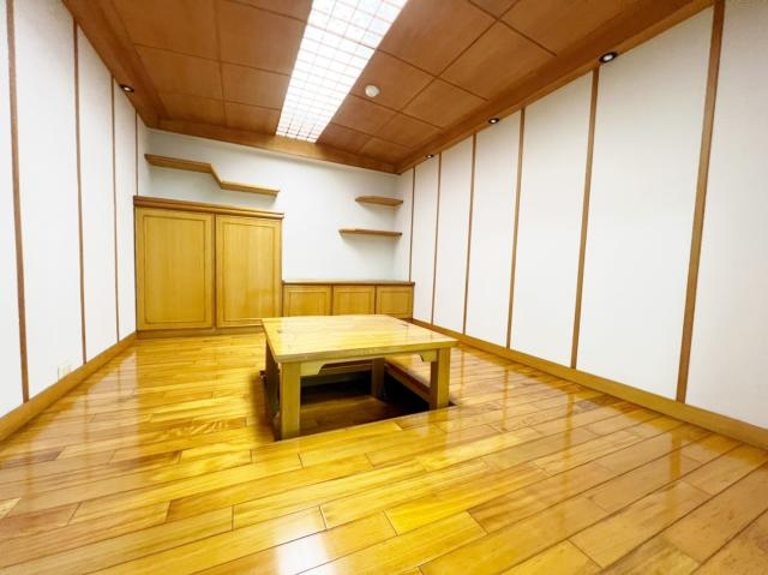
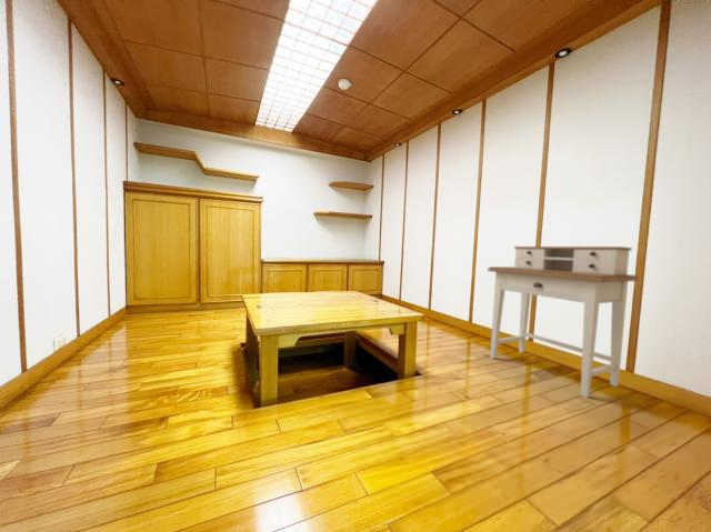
+ desk (554, 298)
